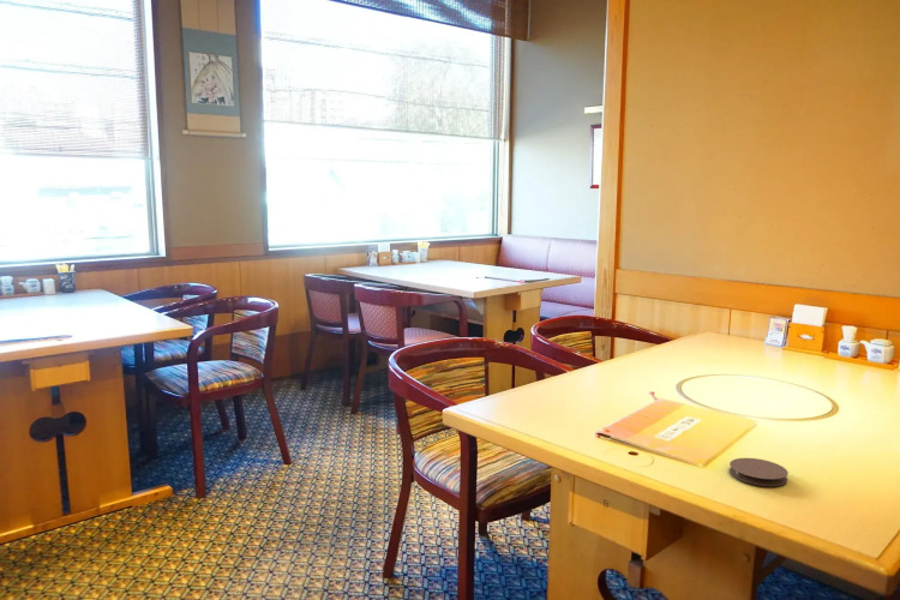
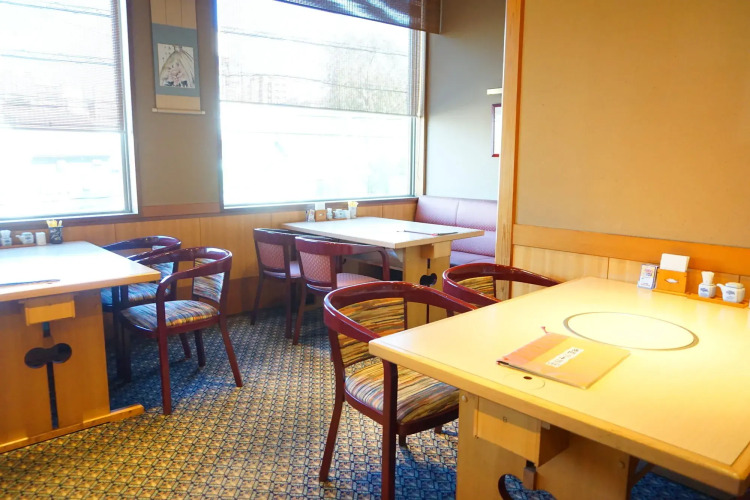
- coaster (757, 470)
